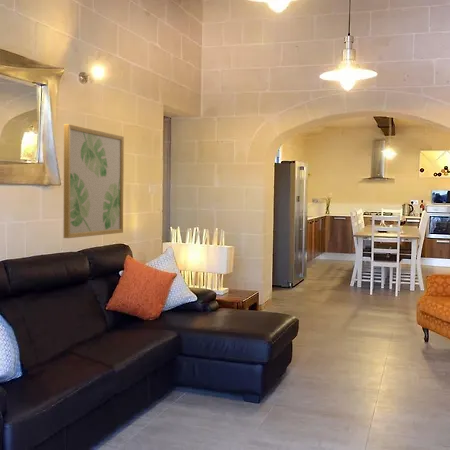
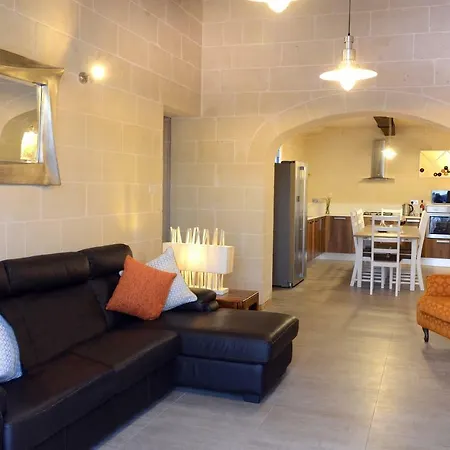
- wall art (96, 183)
